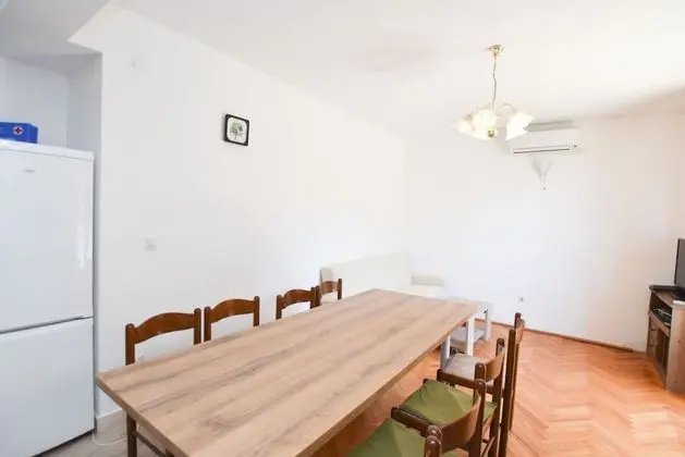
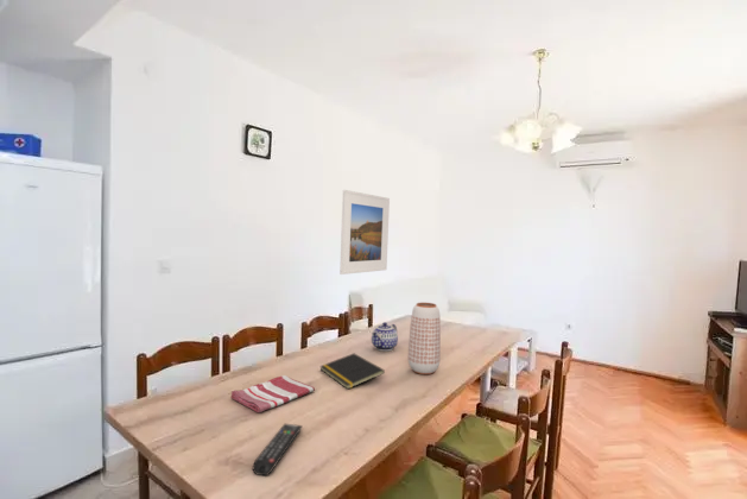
+ remote control (279, 444)
+ planter (424, 337)
+ notepad (350, 369)
+ dish towel (273, 391)
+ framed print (366, 233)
+ teapot (384, 335)
